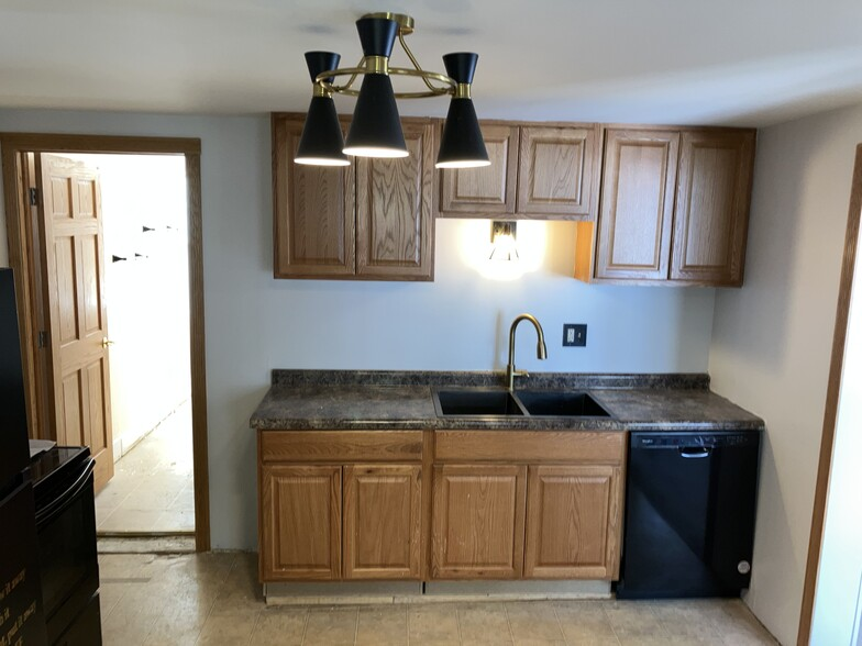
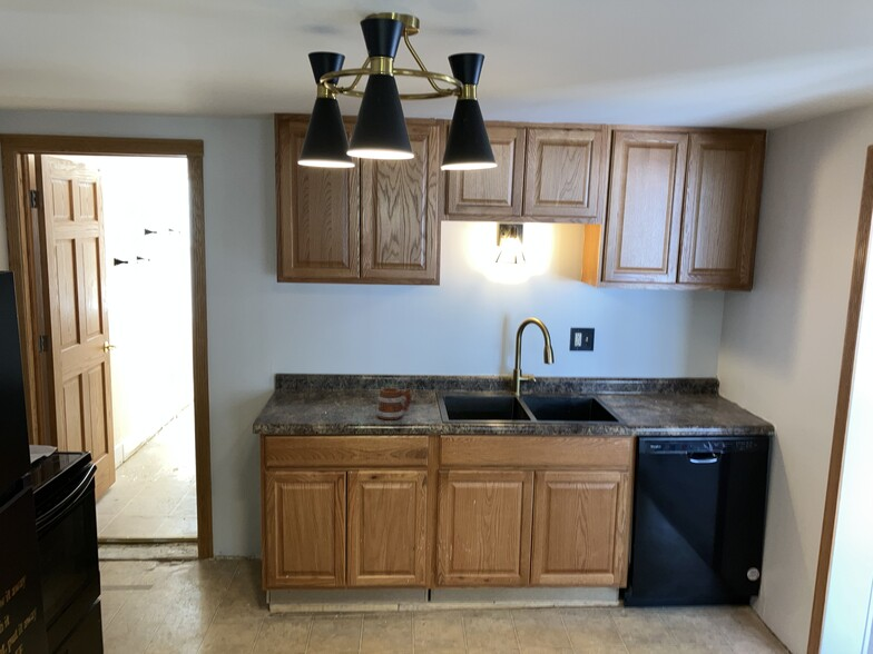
+ mug (393, 402)
